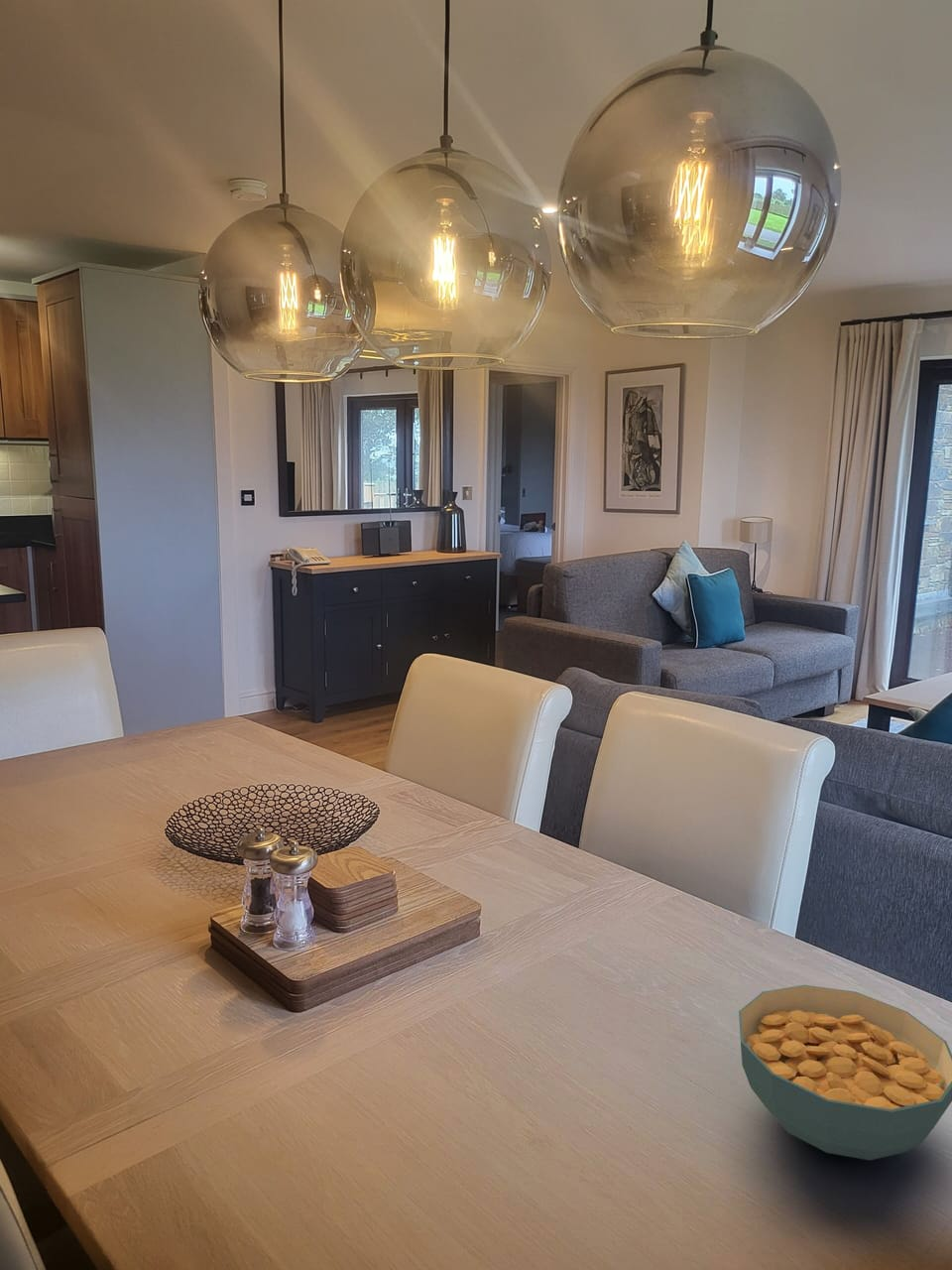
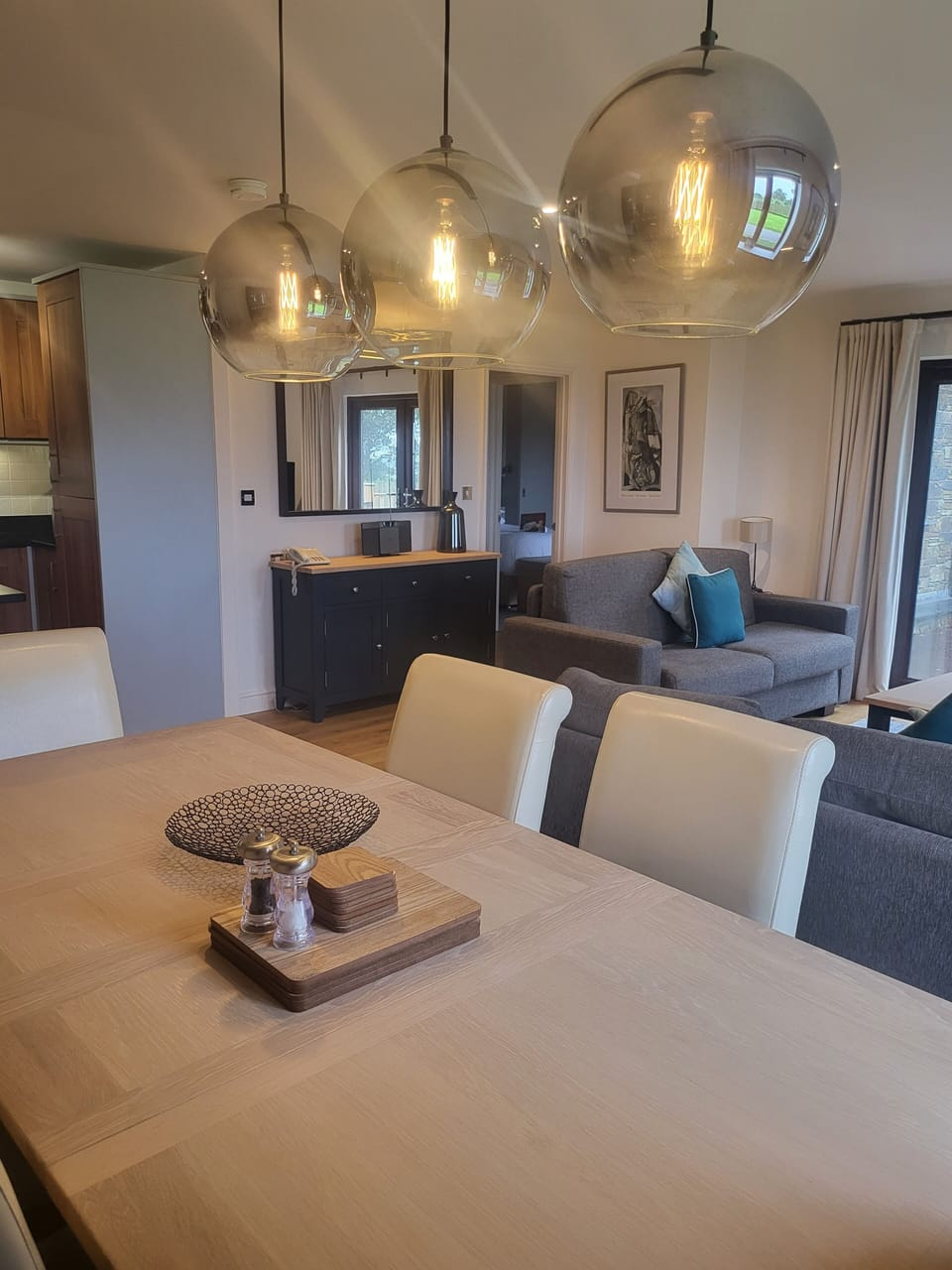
- cereal bowl (839, 1086)
